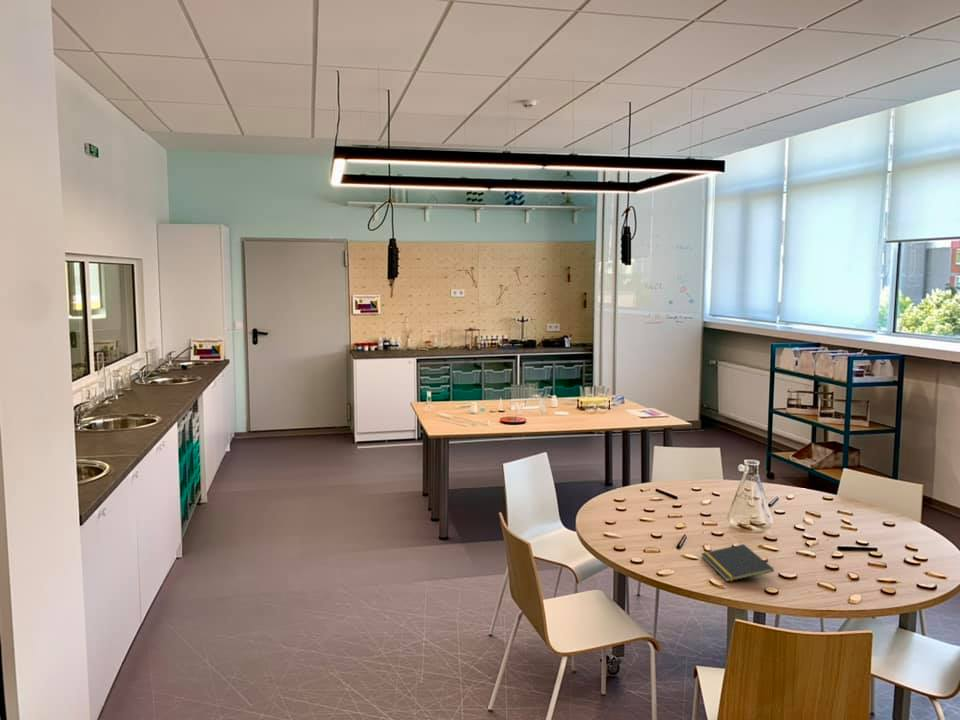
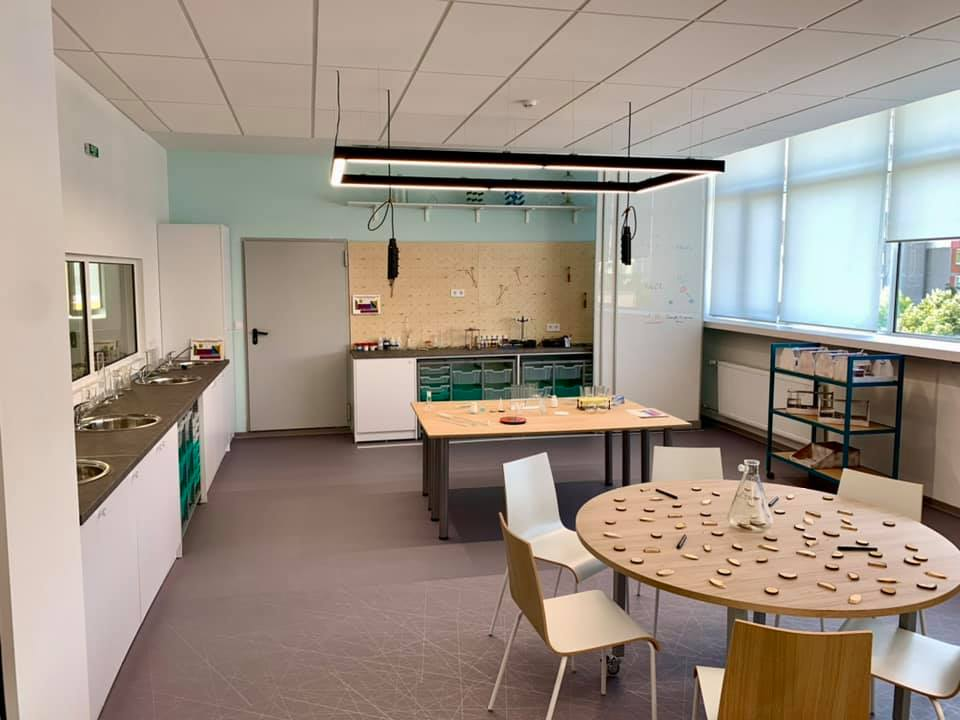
- notepad (735, 562)
